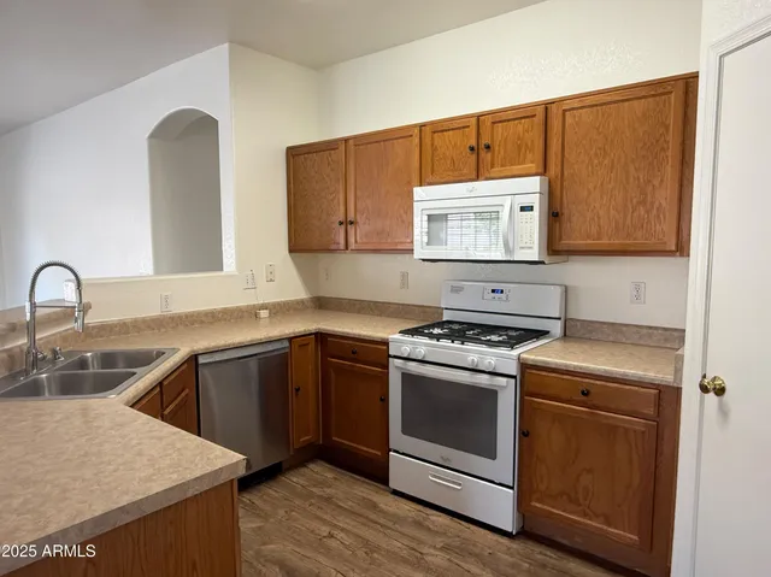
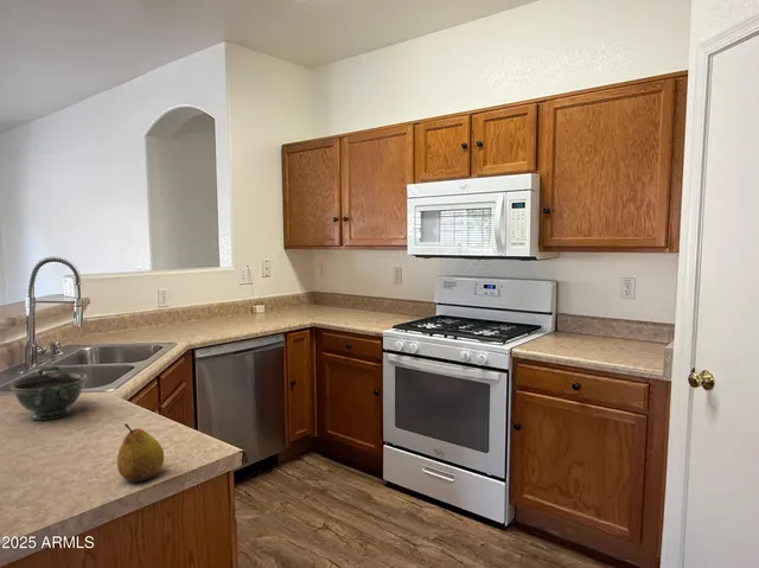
+ bowl (50, 395)
+ fruit (140, 448)
